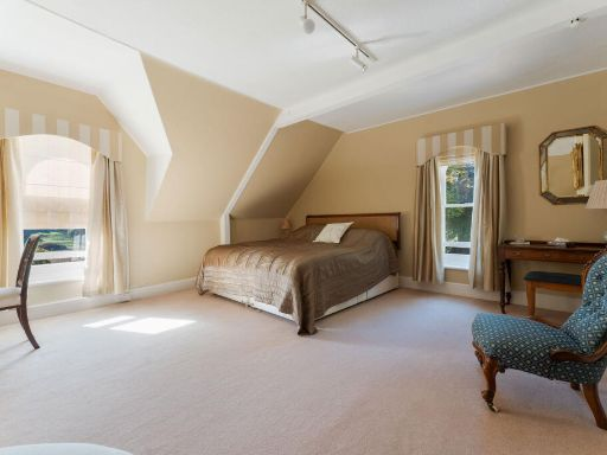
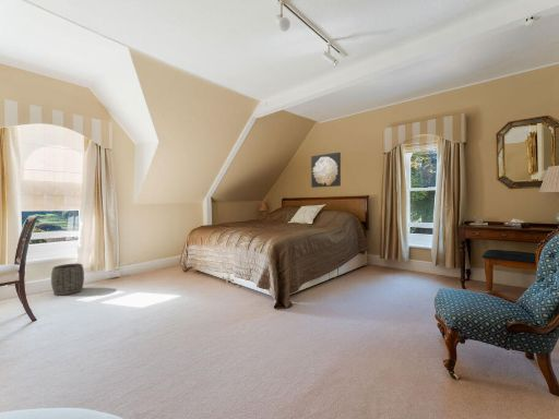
+ wall art (325, 170)
+ woven basket (68, 278)
